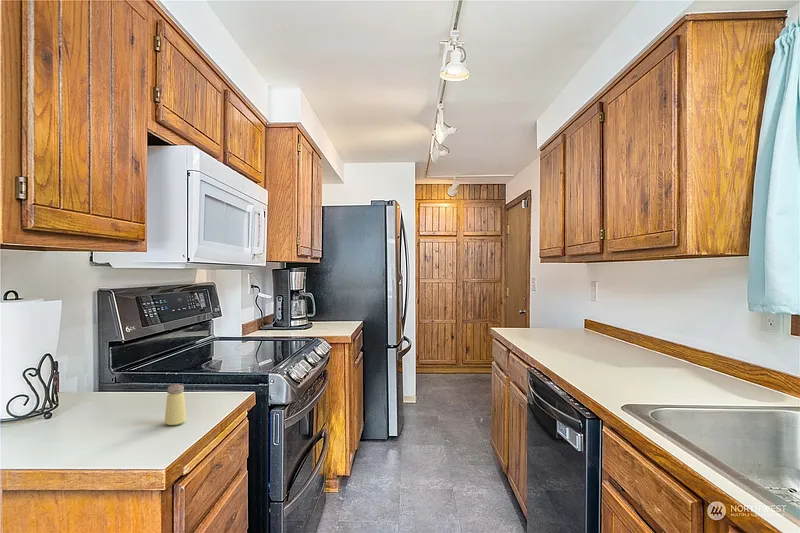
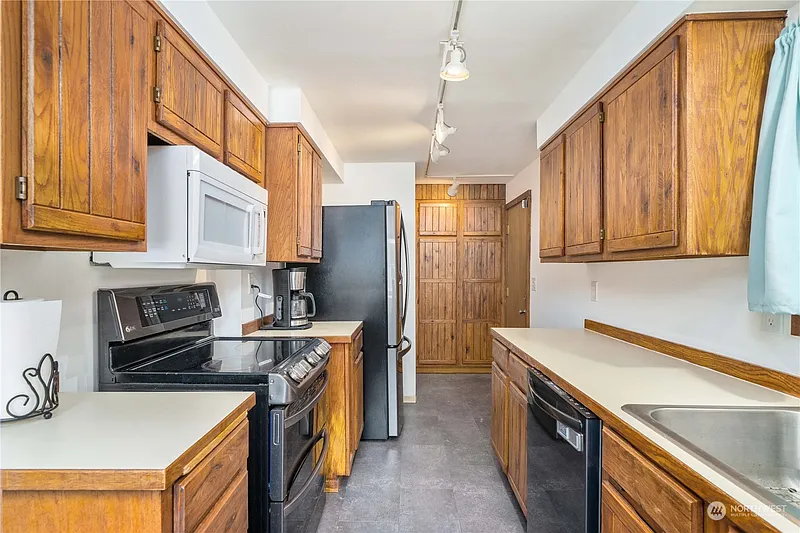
- saltshaker (175, 403)
